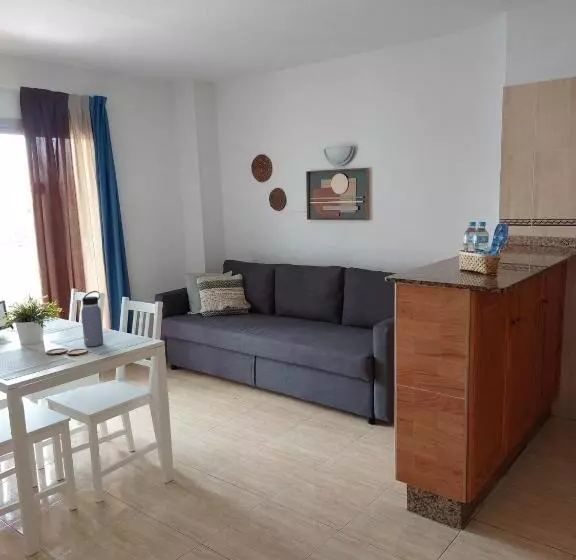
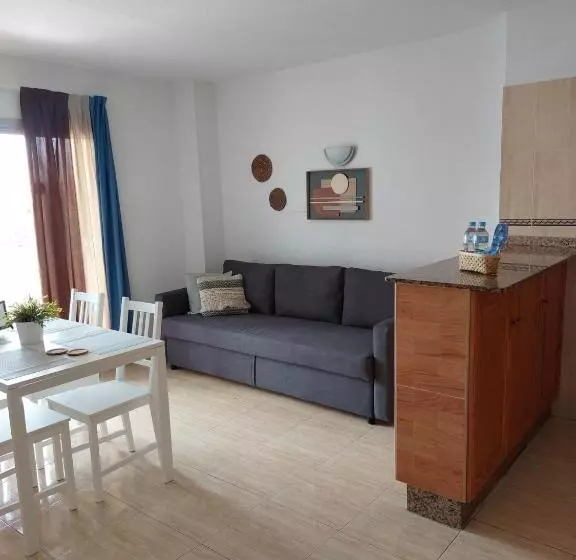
- water bottle (92, 317)
